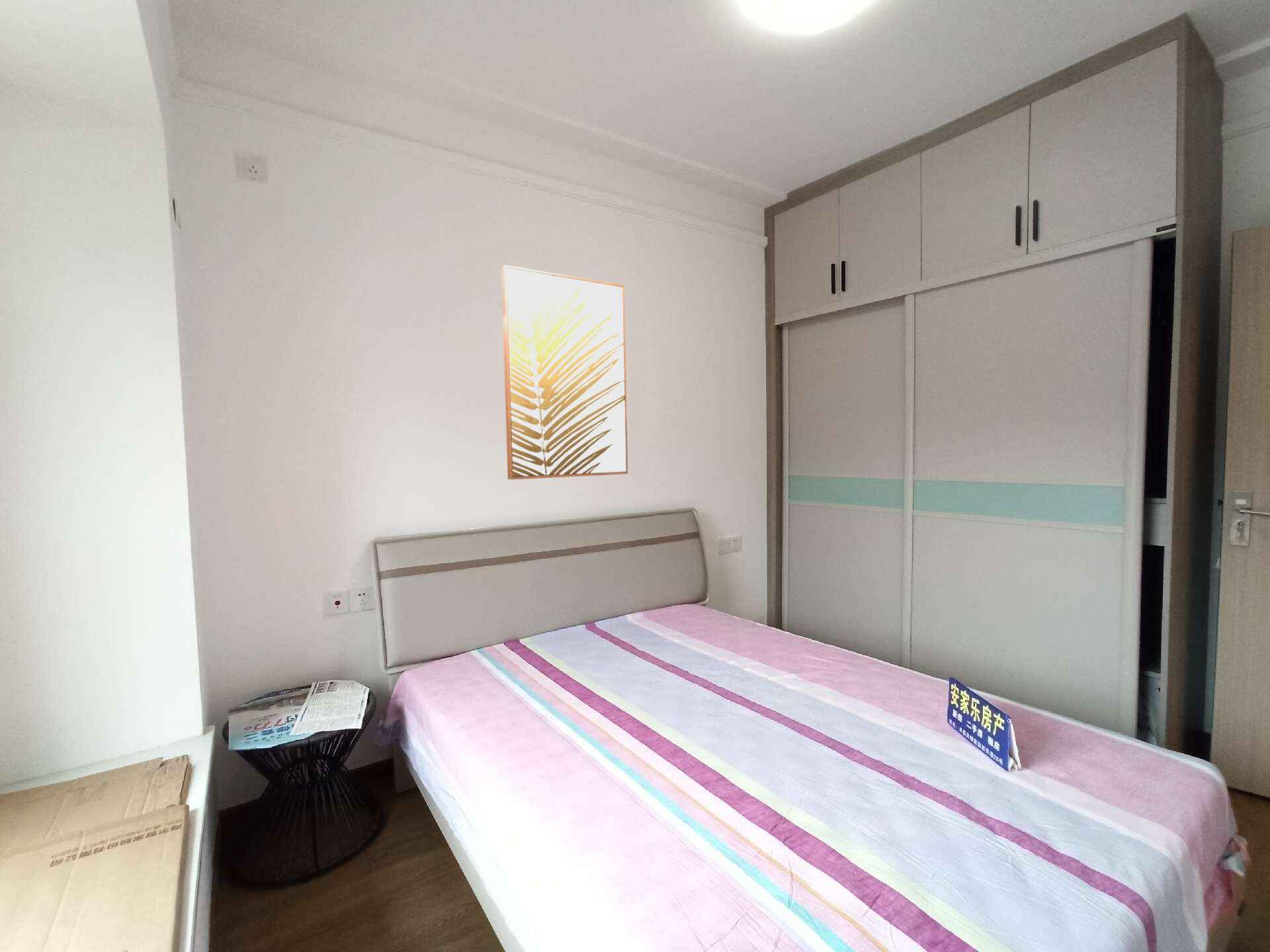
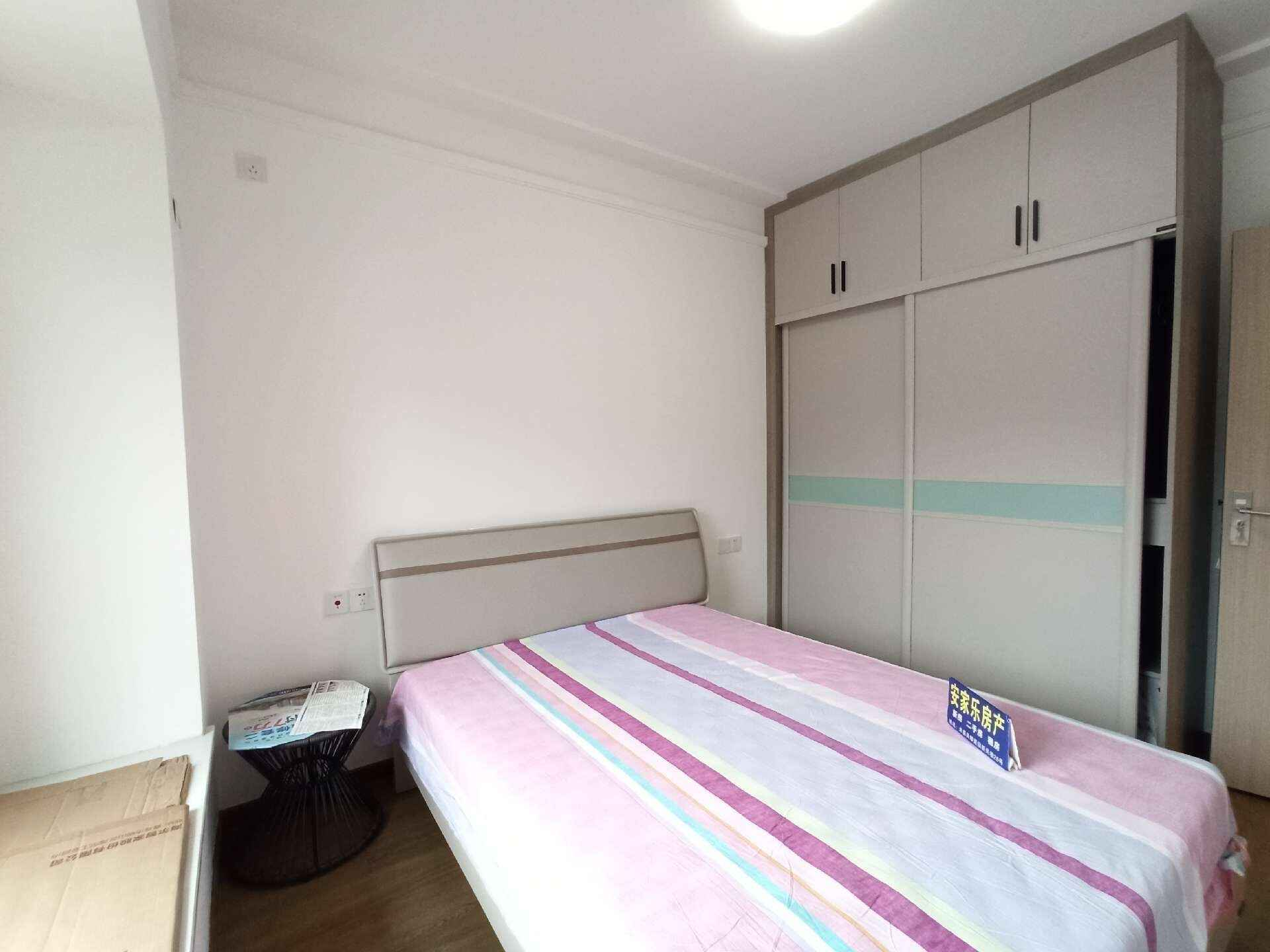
- wall art (569, 377)
